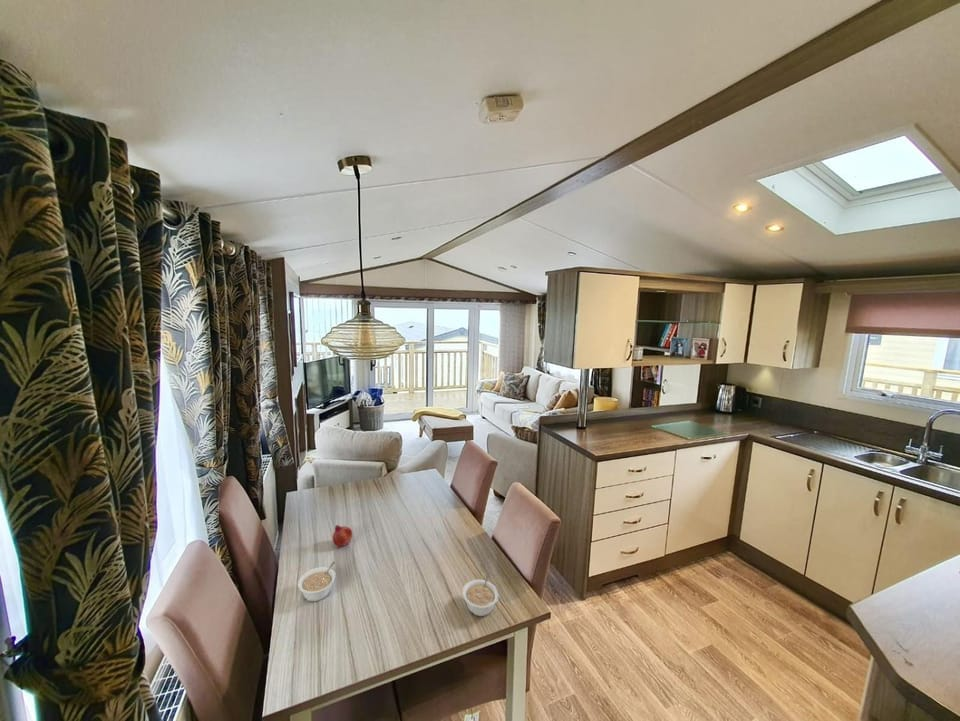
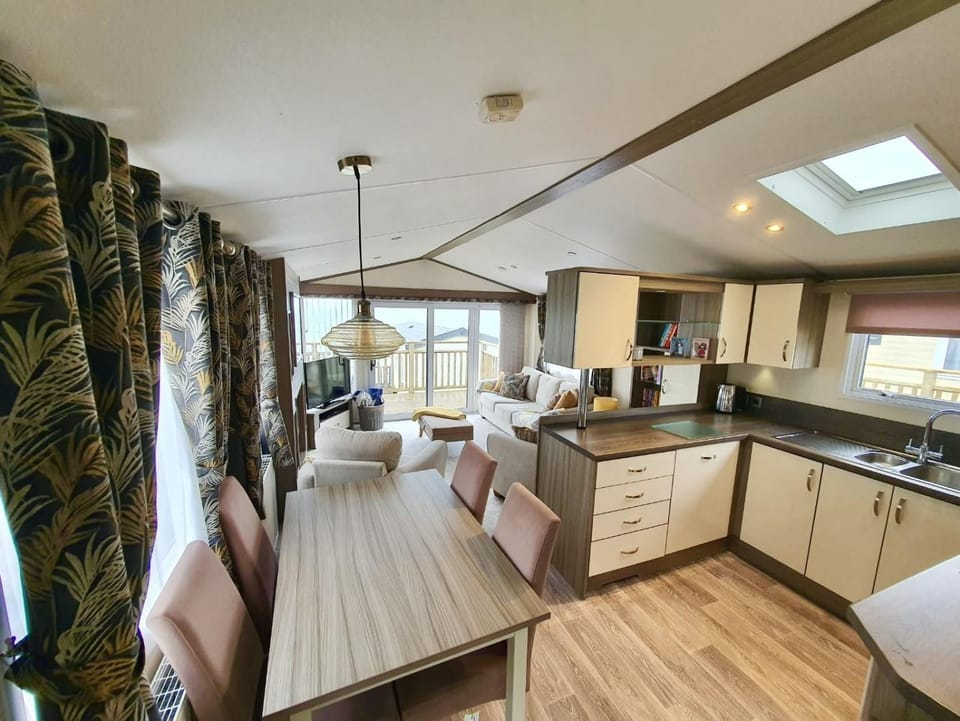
- fruit (342, 534)
- legume (317, 583)
- legume (479, 596)
